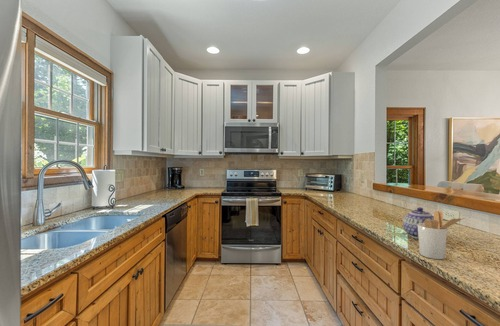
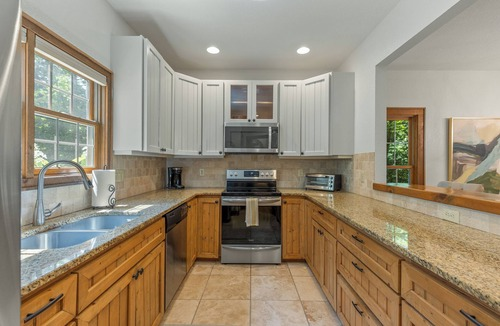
- utensil holder (439, 235)
- teapot (420, 222)
